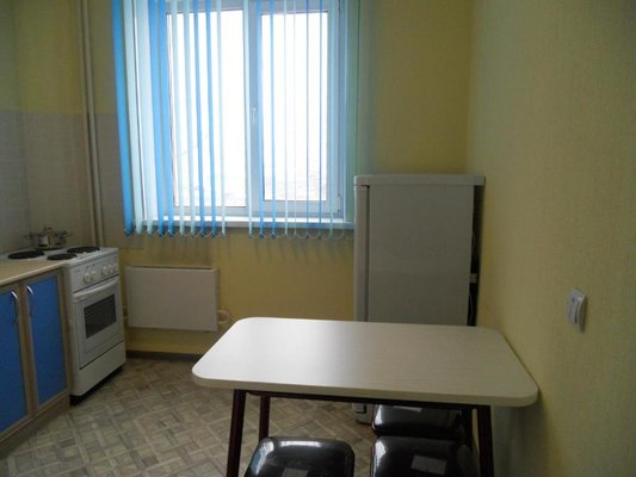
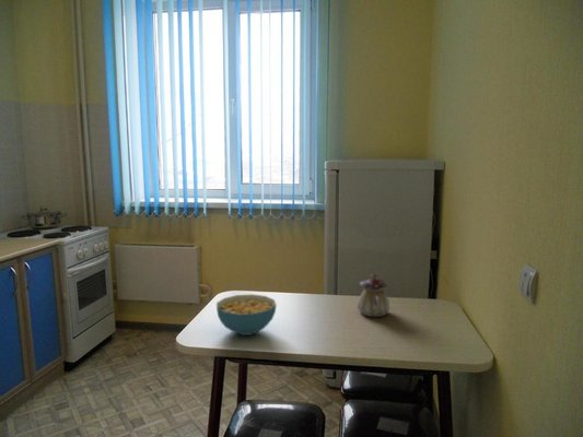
+ cereal bowl (246, 317)
+ teapot (374, 294)
